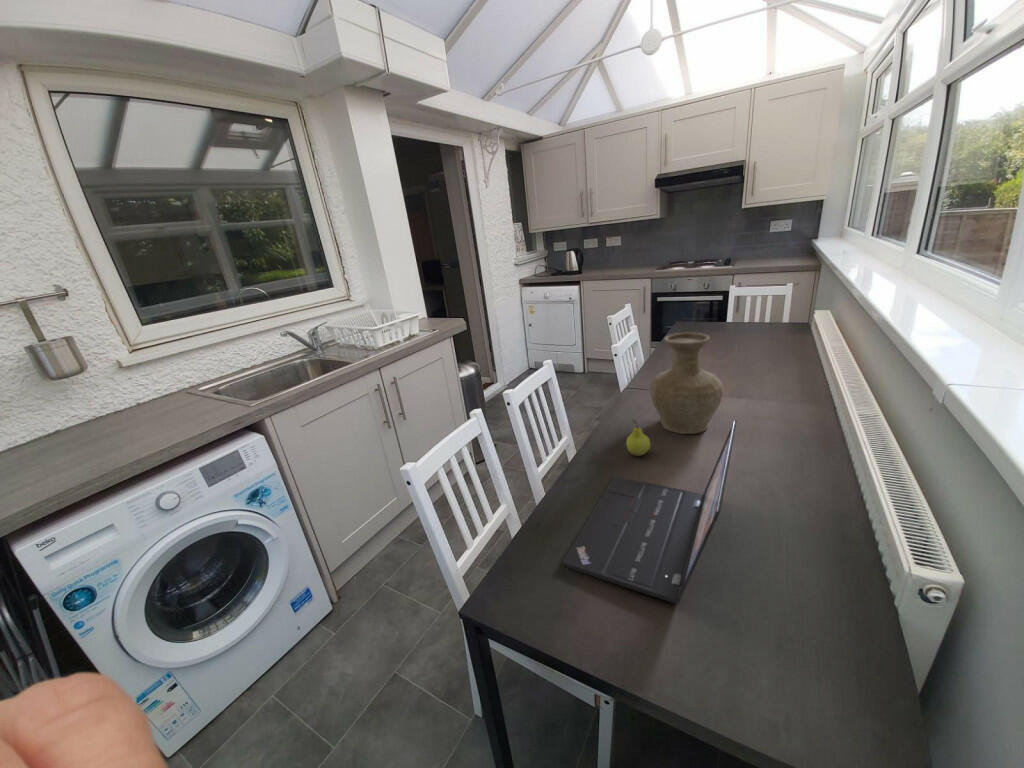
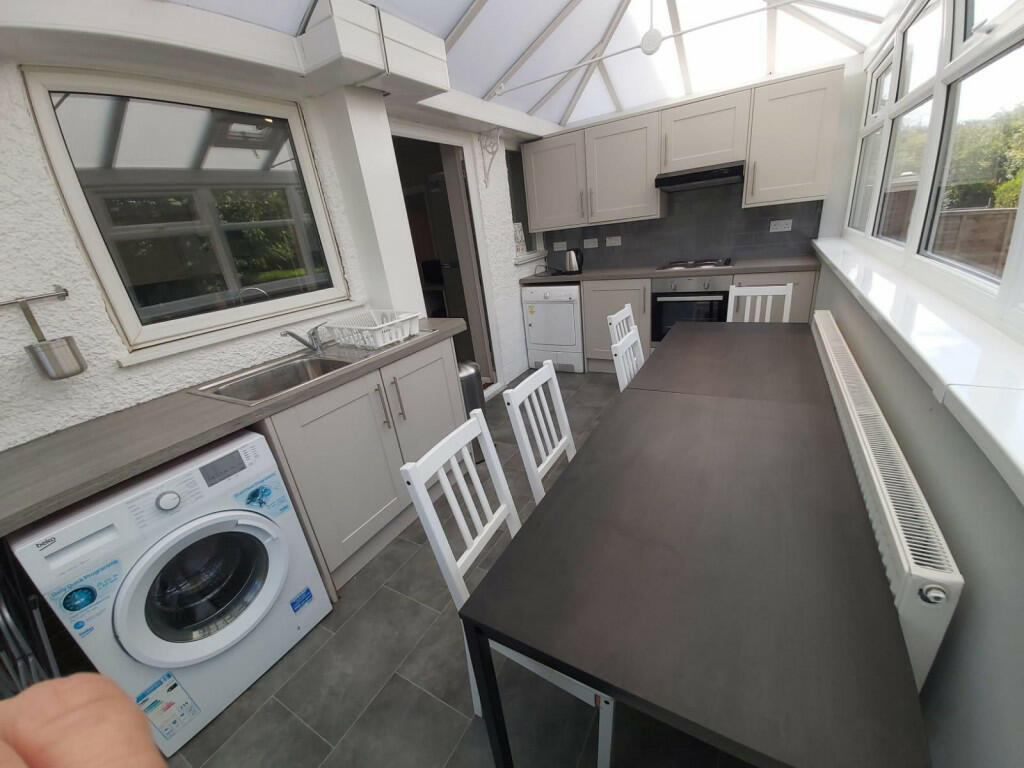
- vase (685, 382)
- laptop (652, 490)
- fruit (638, 436)
